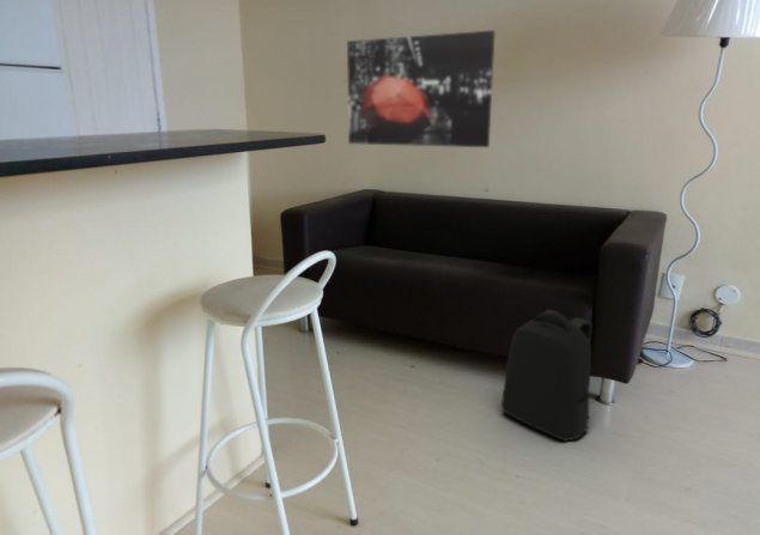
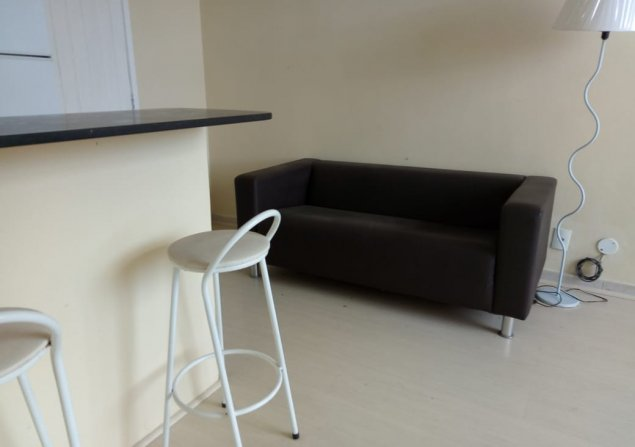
- backpack (553, 365)
- wall art (415, 92)
